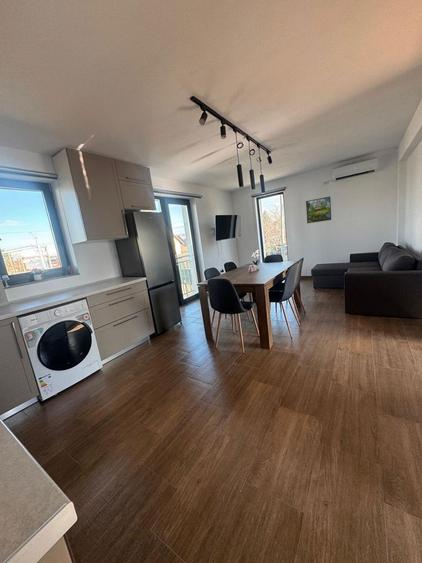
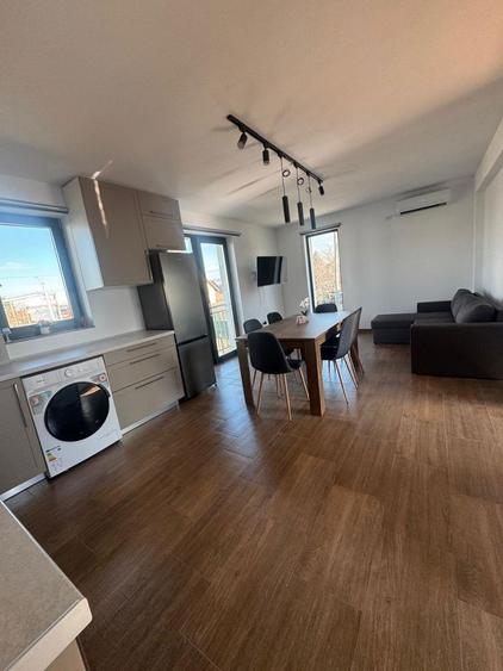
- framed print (318, 210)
